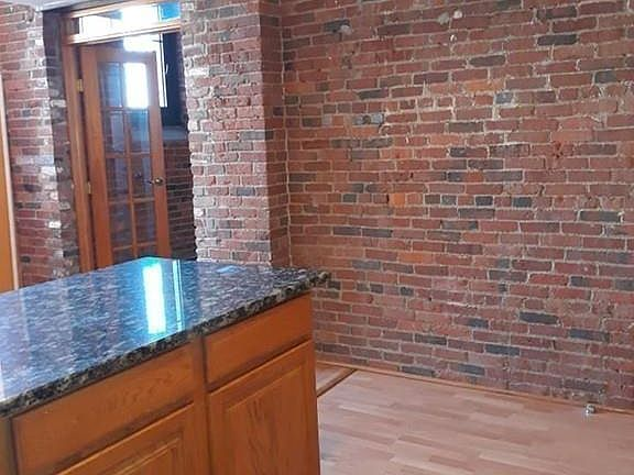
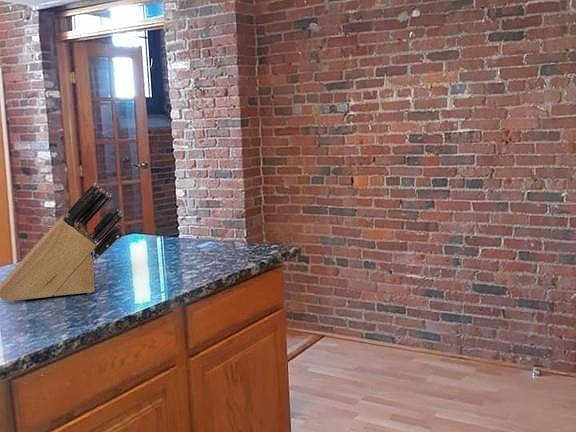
+ knife block (60, 239)
